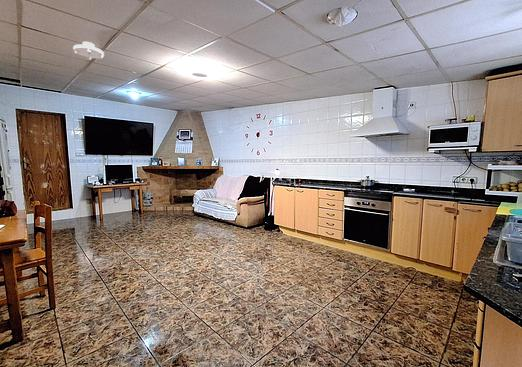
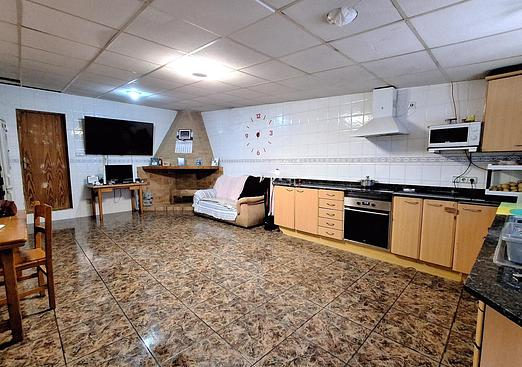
- ceiling light (88, 49)
